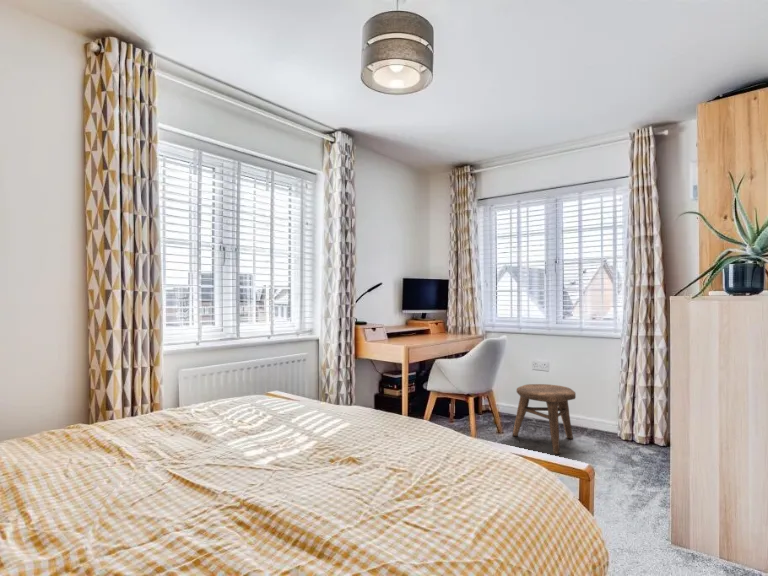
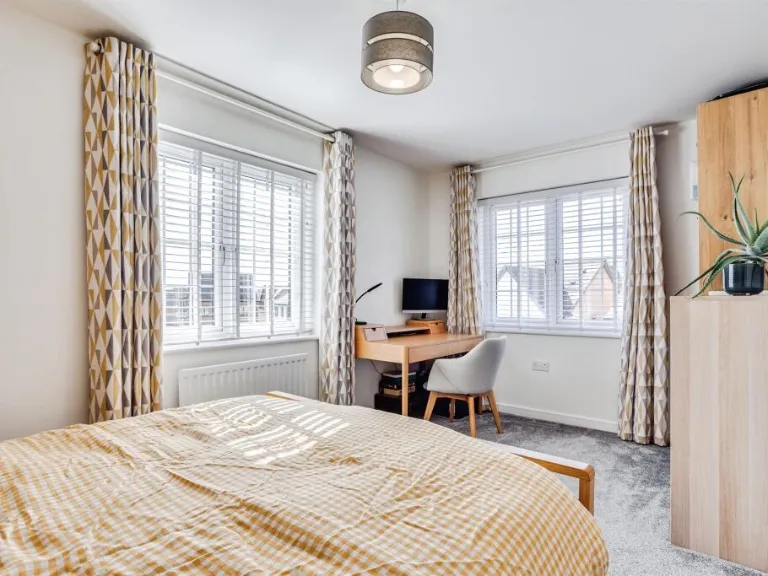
- stool (548, 415)
